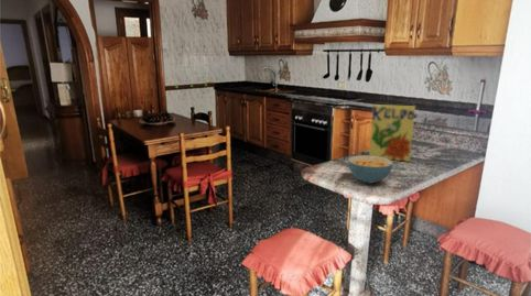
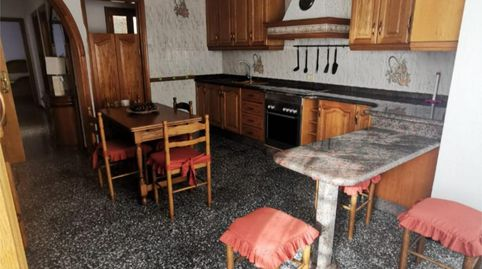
- cereal box (391, 132)
- cereal bowl (369, 171)
